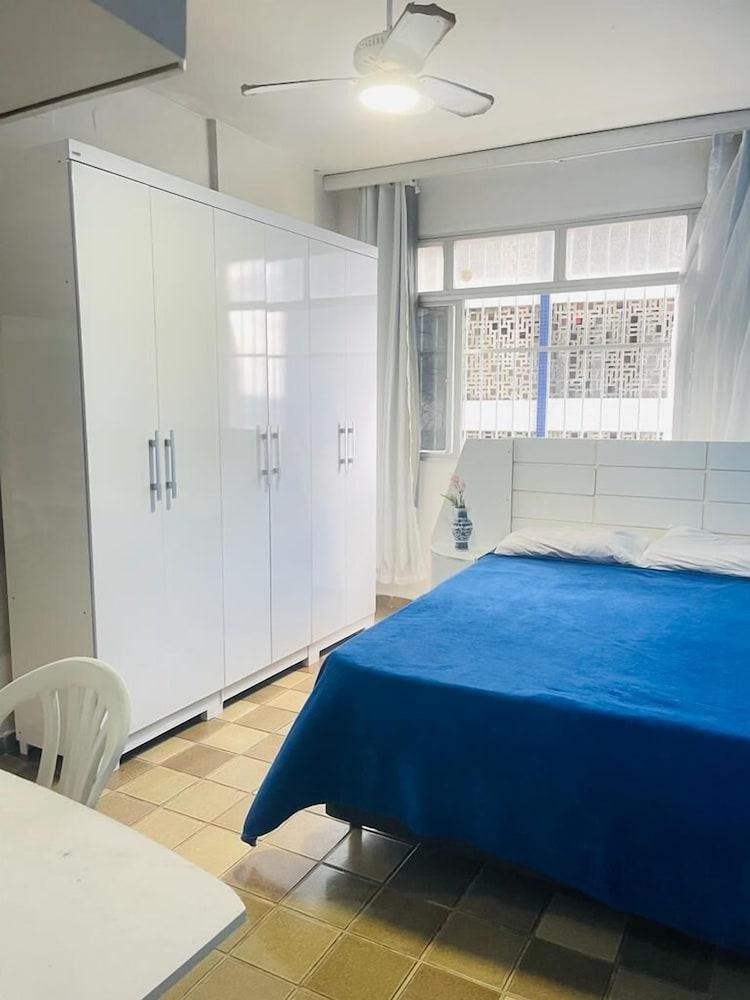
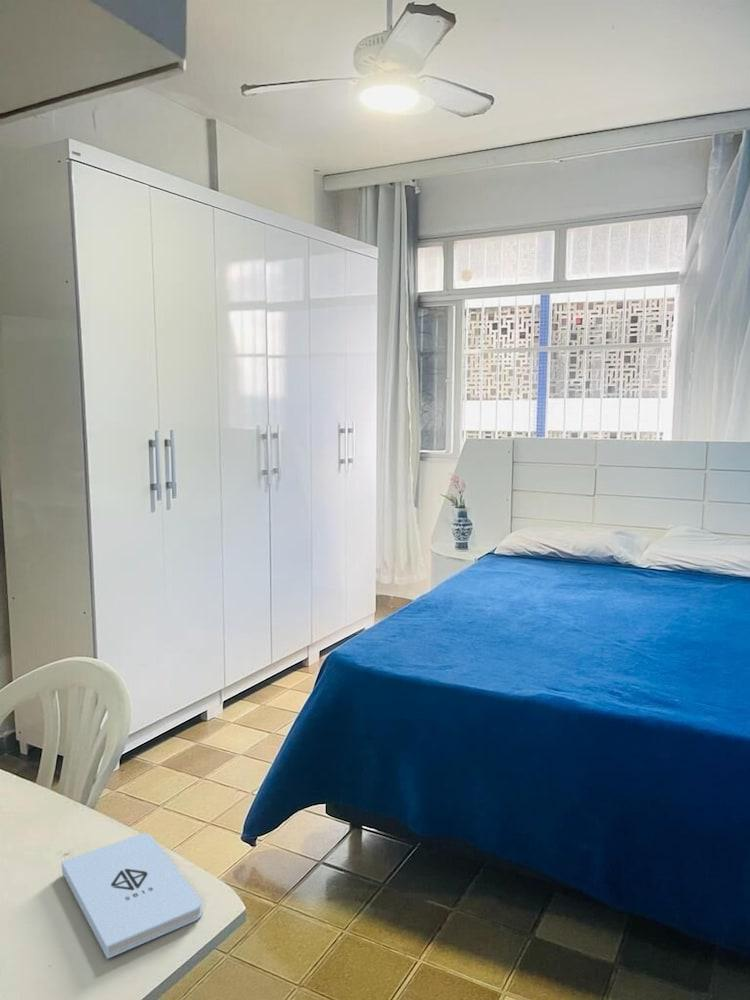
+ notepad (130, 887)
